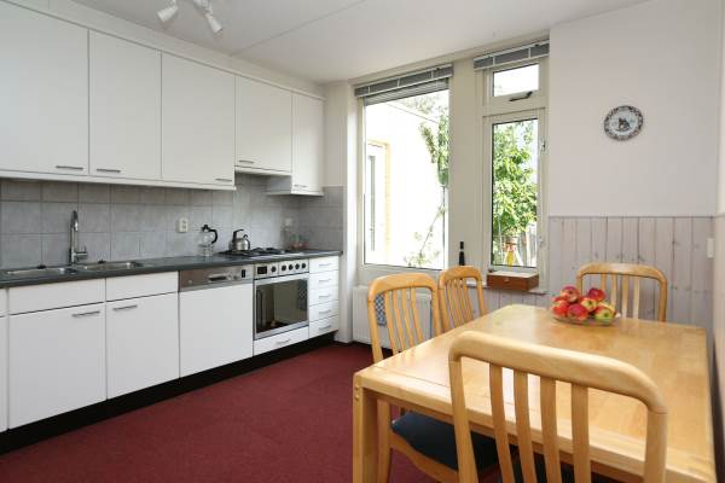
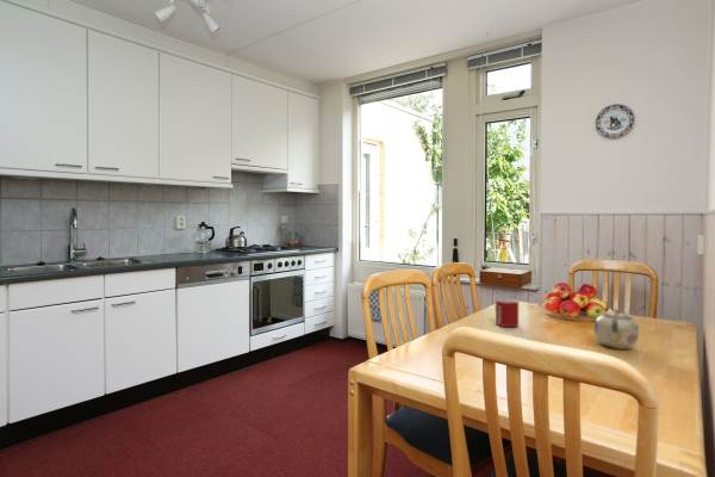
+ mug (504, 311)
+ teapot (616, 327)
